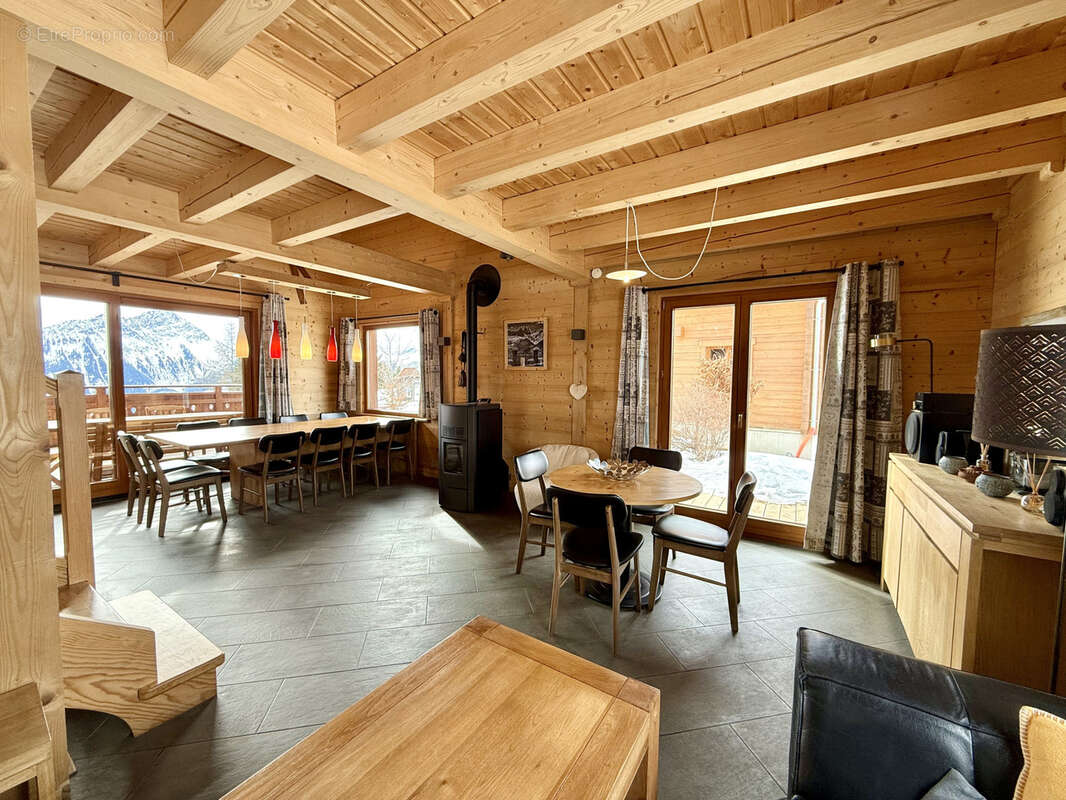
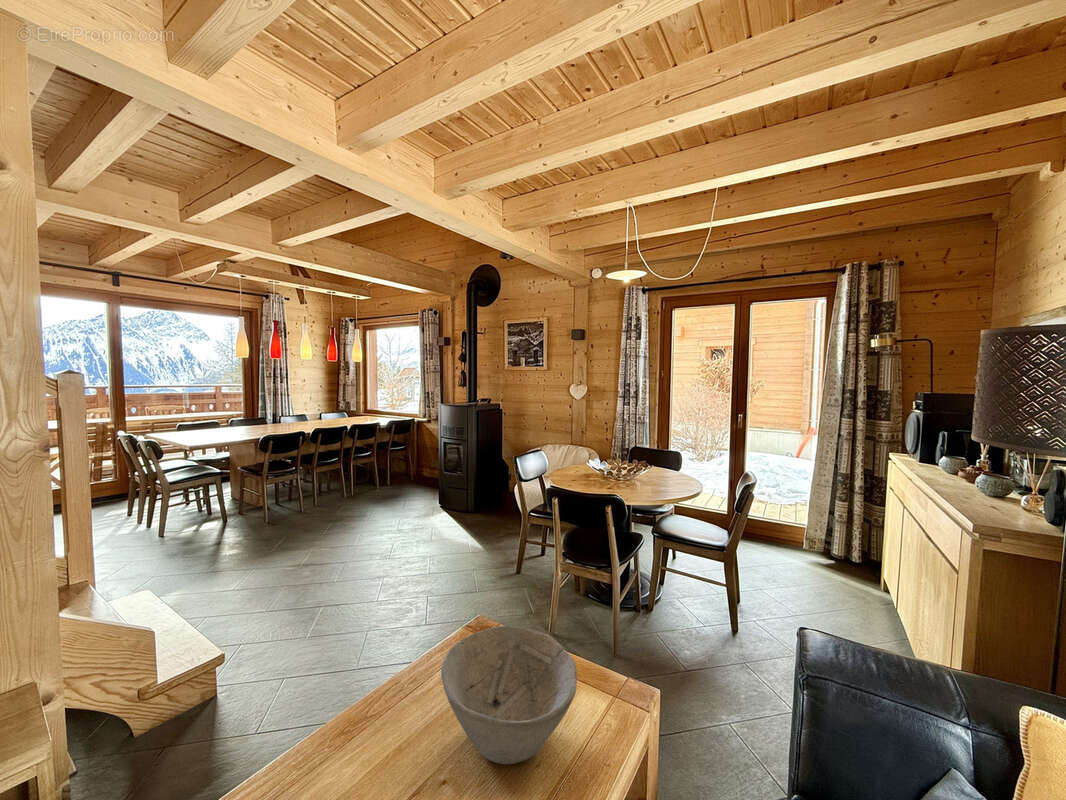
+ bowl (509, 700)
